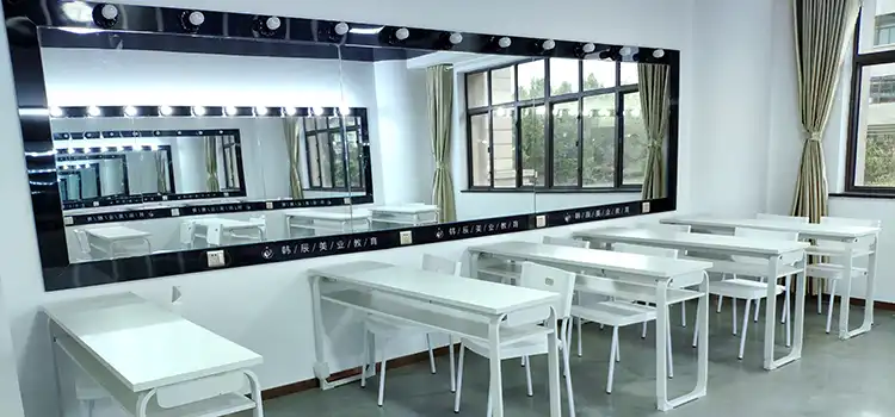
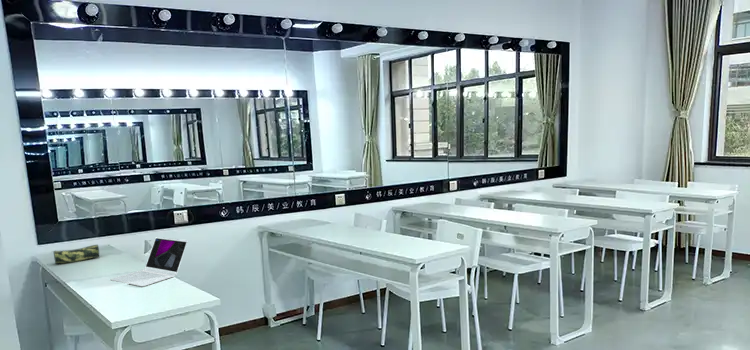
+ laptop (149, 258)
+ pencil case (75, 254)
